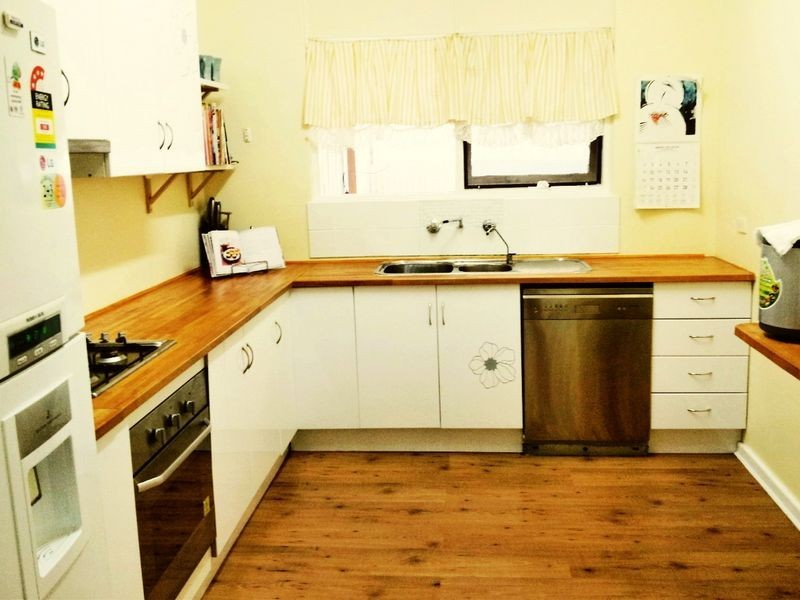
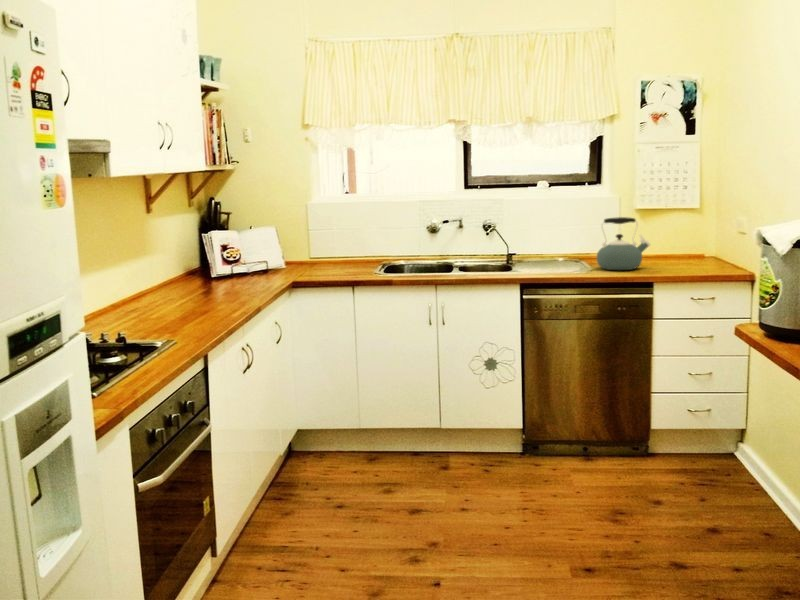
+ kettle (623, 242)
